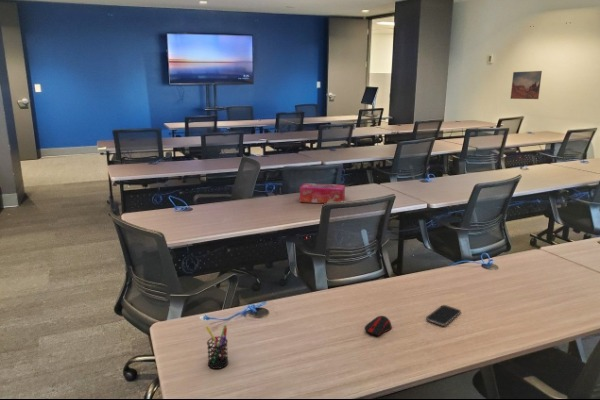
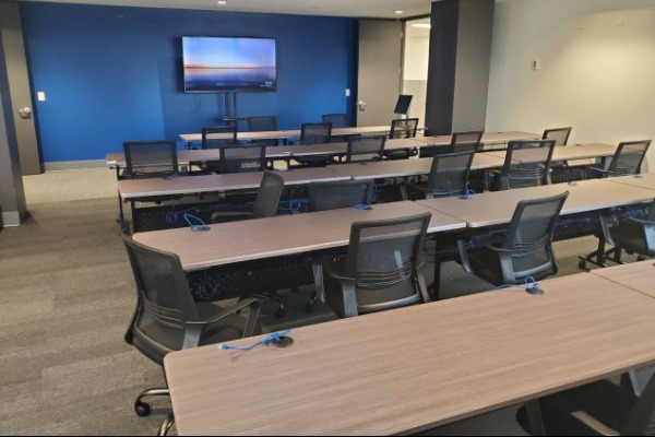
- wall art (525, 85)
- smartphone (443, 314)
- tissue box (322, 193)
- pen holder (219, 343)
- computer mouse (378, 323)
